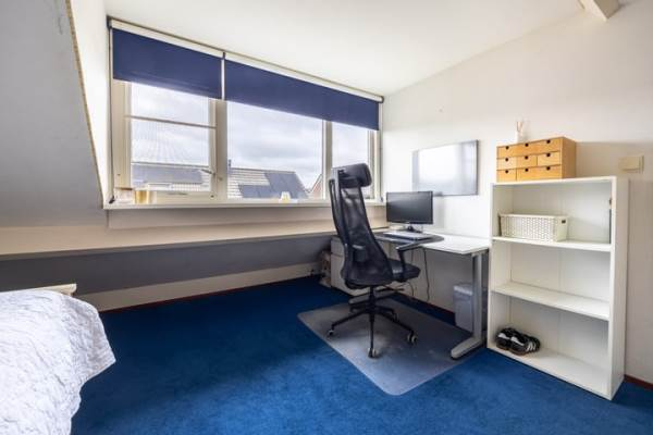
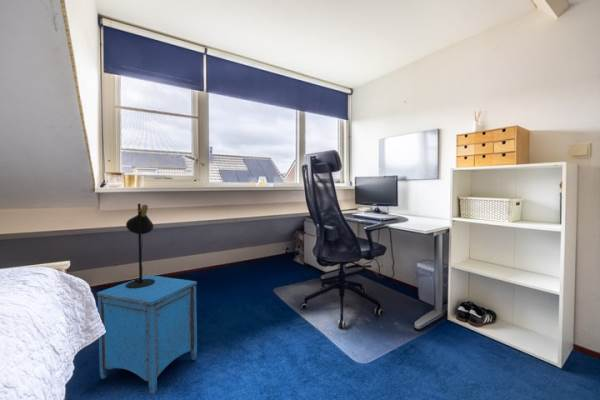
+ nightstand (150, 327)
+ table lamp (140, 242)
